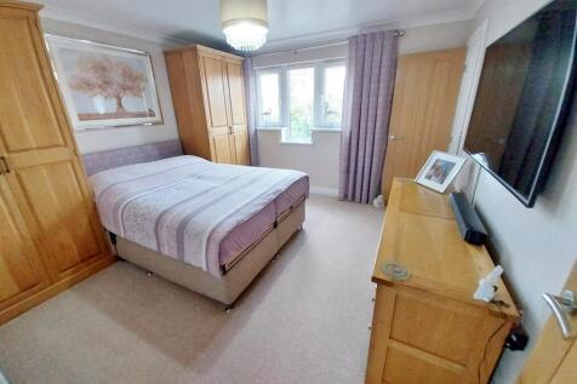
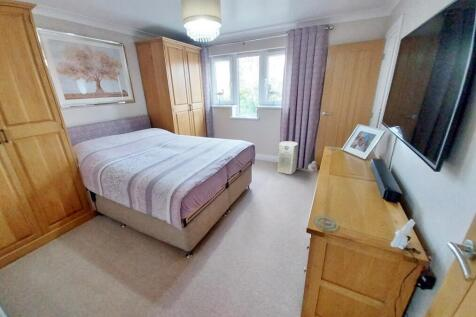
+ fan (287, 156)
